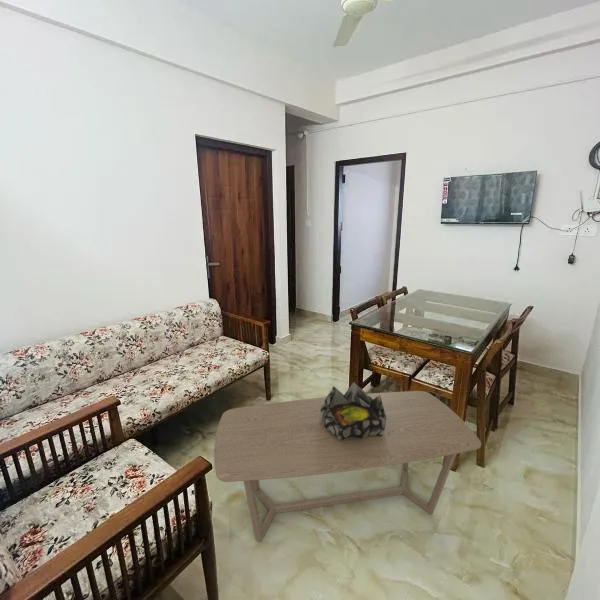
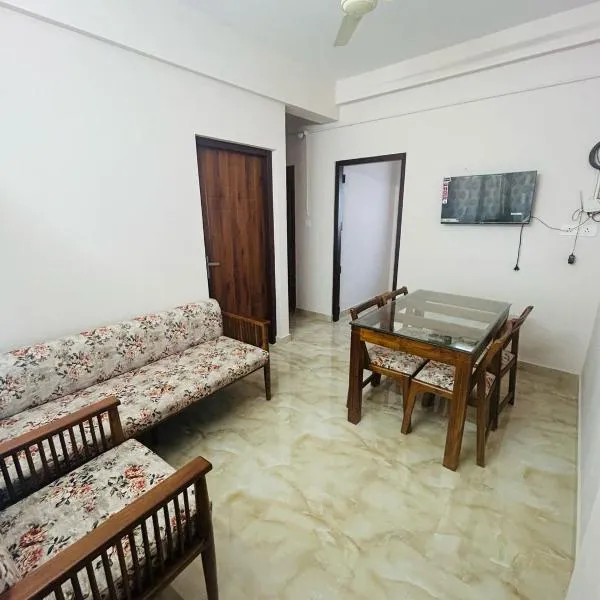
- decorative bowl (352, 409)
- coffee table (341, 465)
